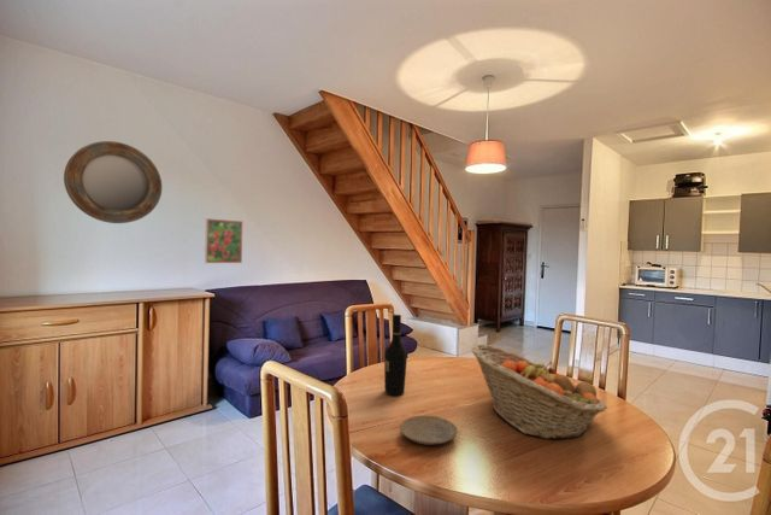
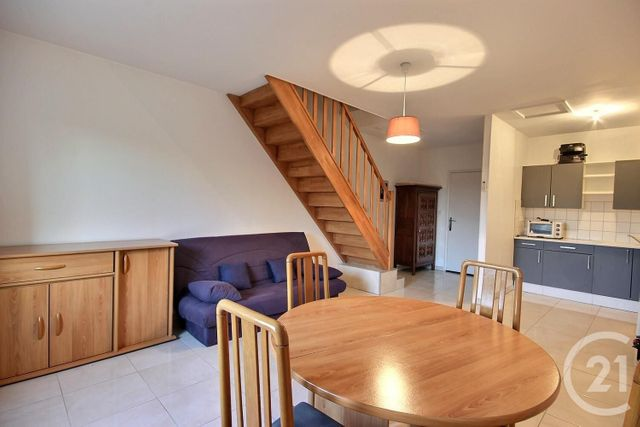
- fruit basket (531, 384)
- wine bottle (395, 353)
- plate (428, 432)
- home mirror (116, 182)
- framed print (224, 241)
